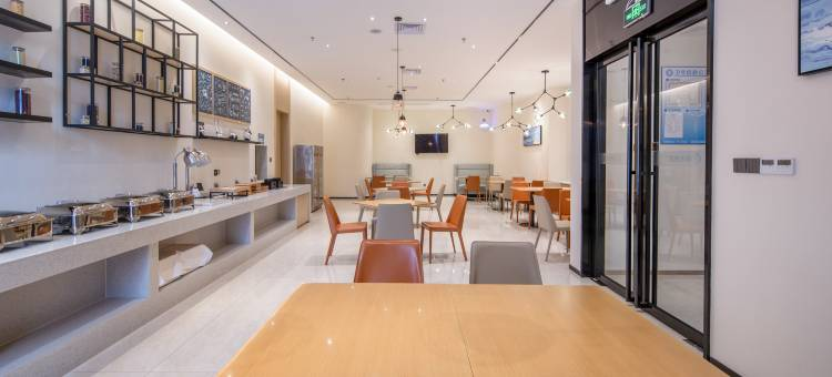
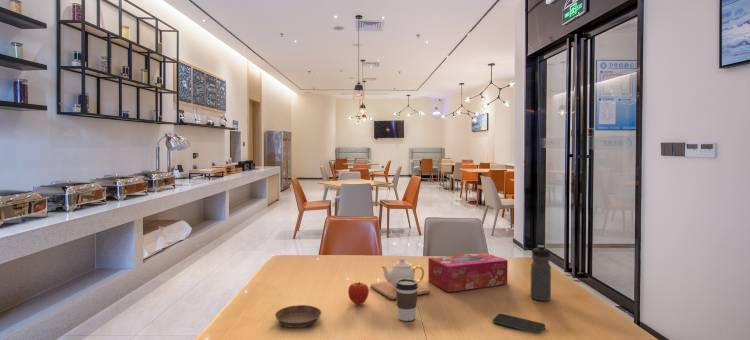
+ saucer (298, 317)
+ coffee cup (406, 299)
+ tissue box (467, 270)
+ smartphone (518, 323)
+ water bottle (540, 271)
+ fruit (358, 292)
+ teapot (399, 273)
